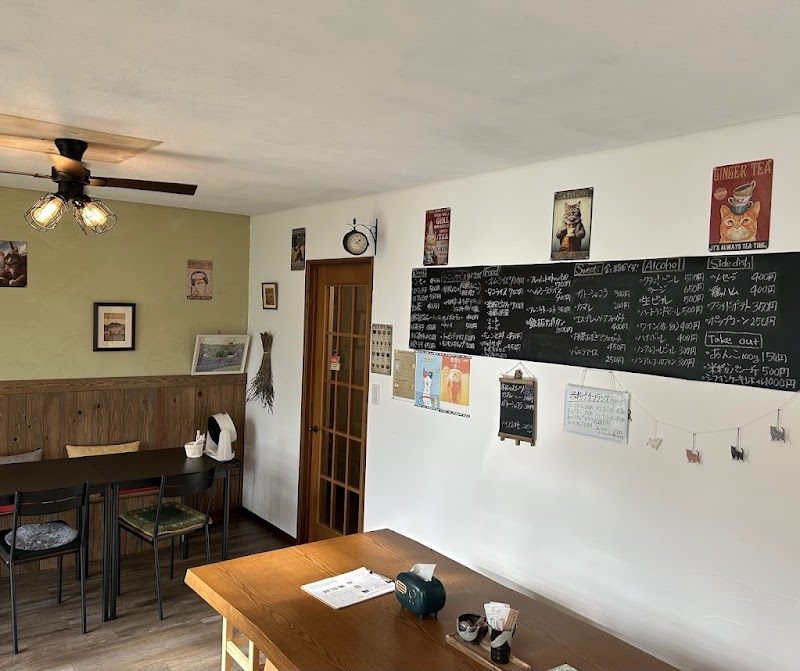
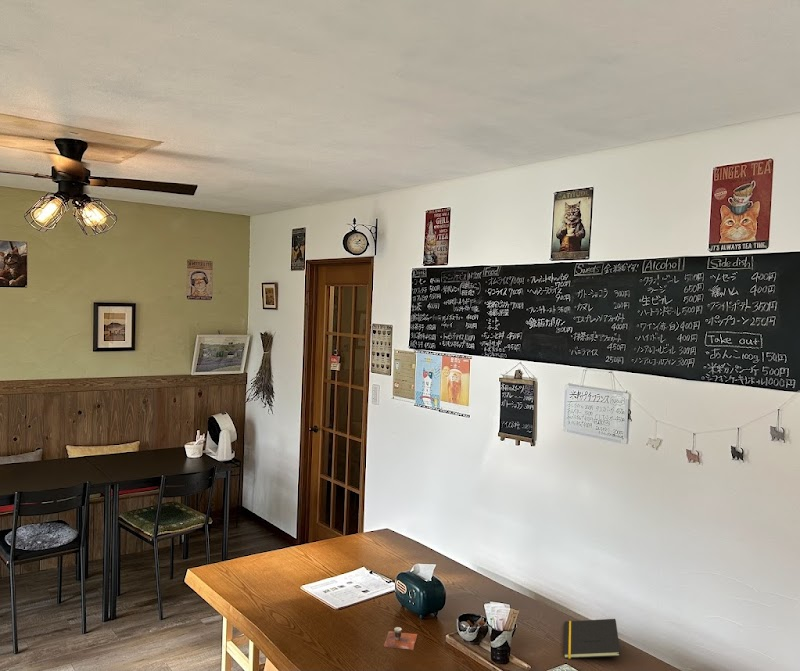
+ notepad (590, 637)
+ cup (400, 635)
